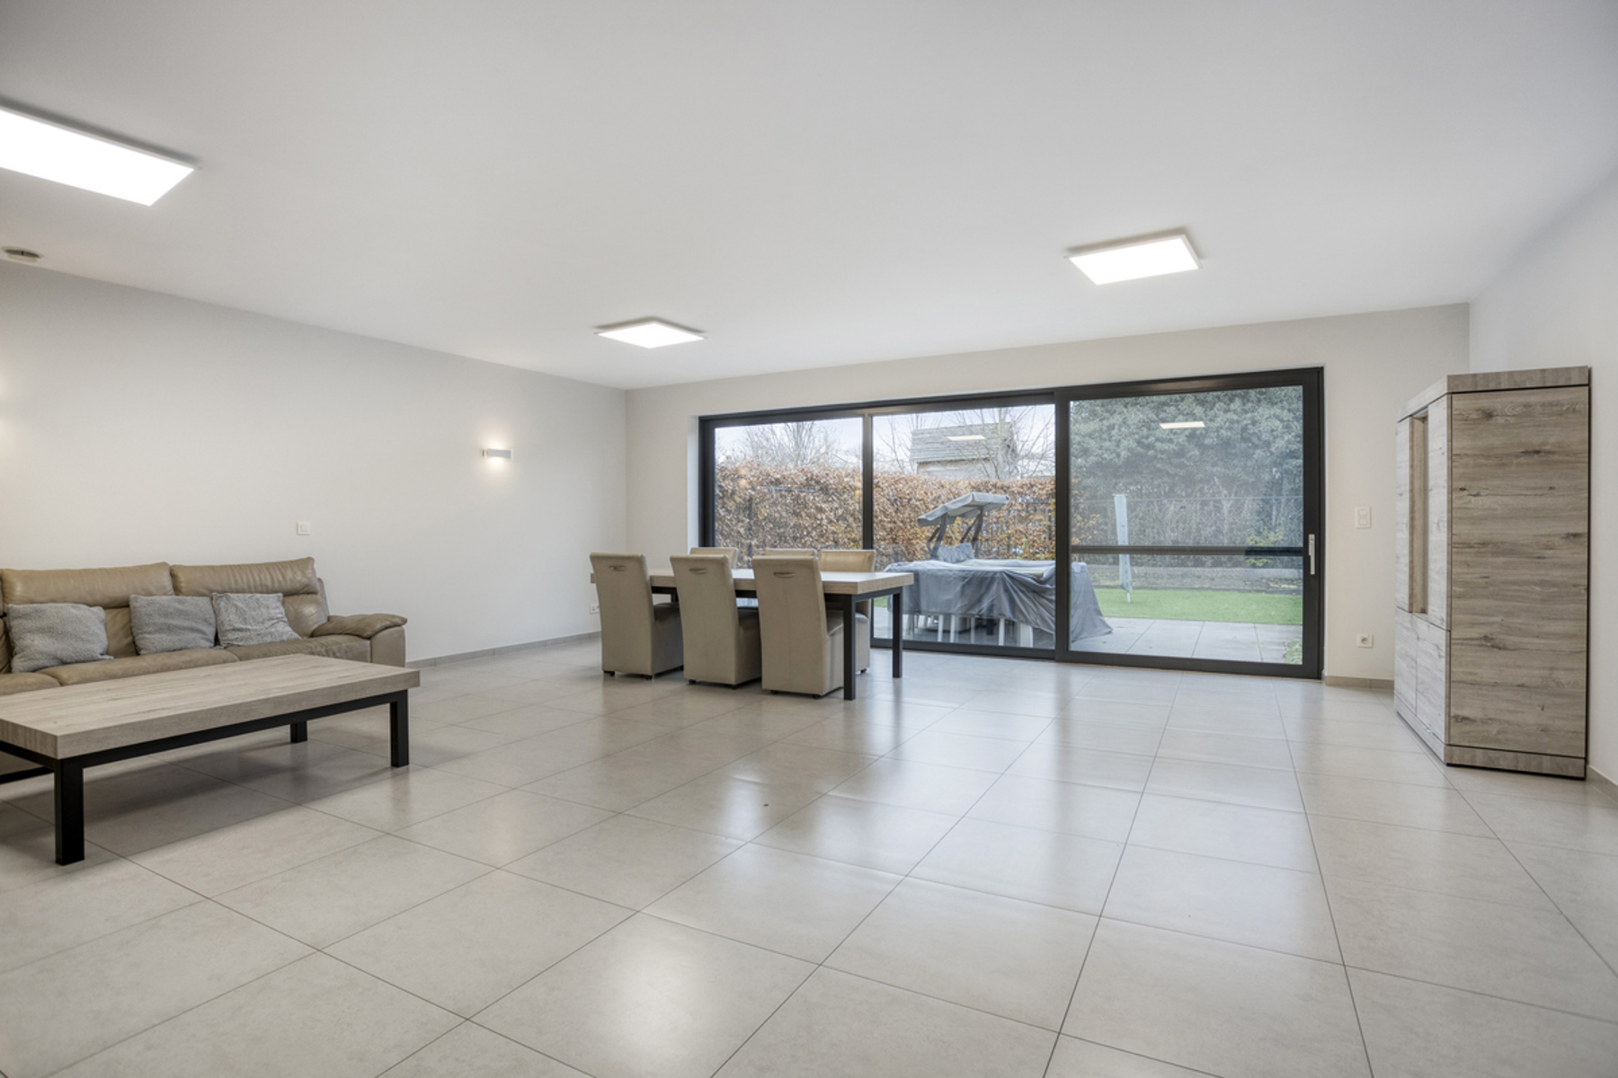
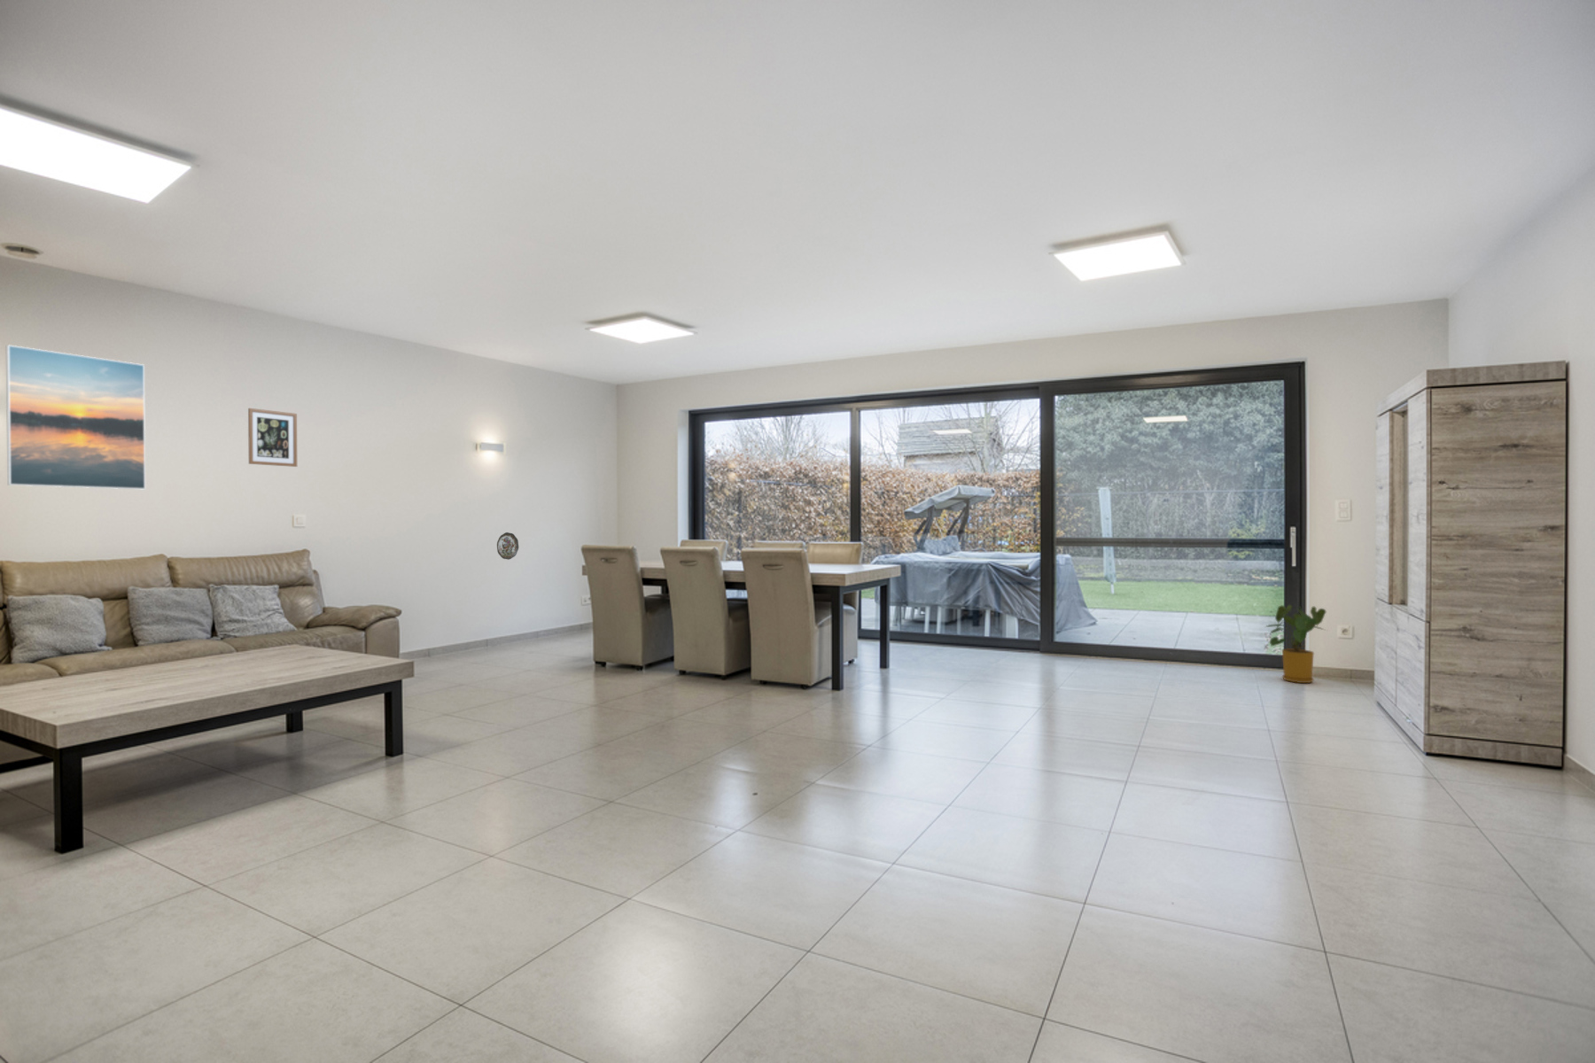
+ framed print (78, 421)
+ house plant (1295, 643)
+ wall art (273, 438)
+ decorative plate (507, 546)
